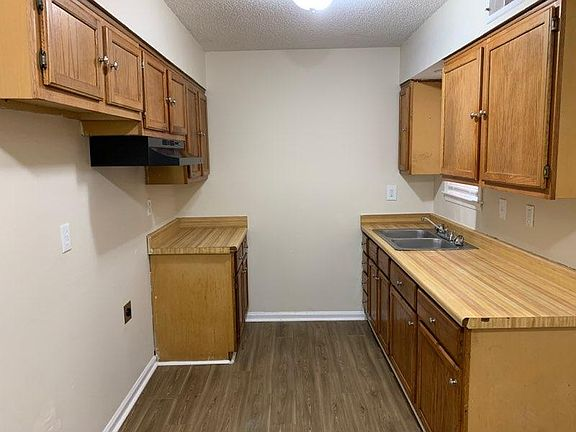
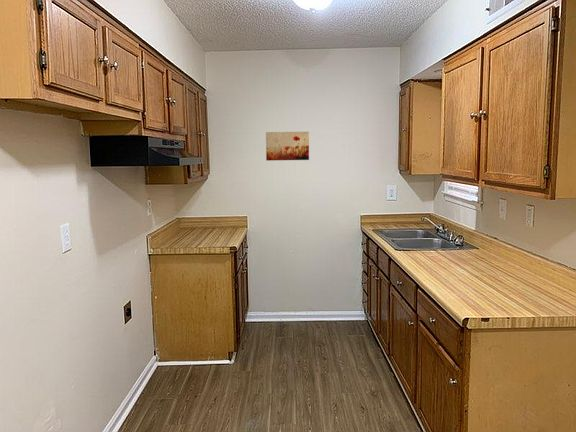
+ wall art (287, 146)
